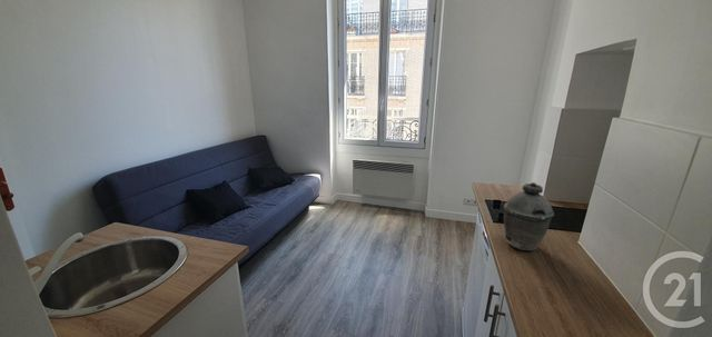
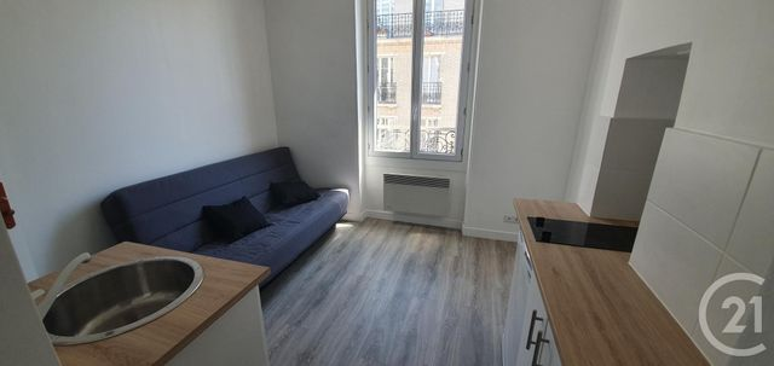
- kettle (526, 214)
